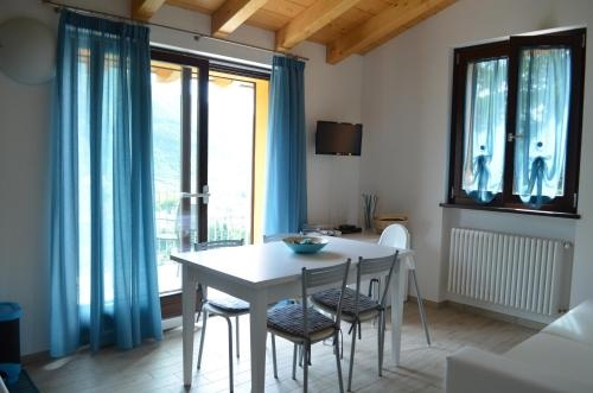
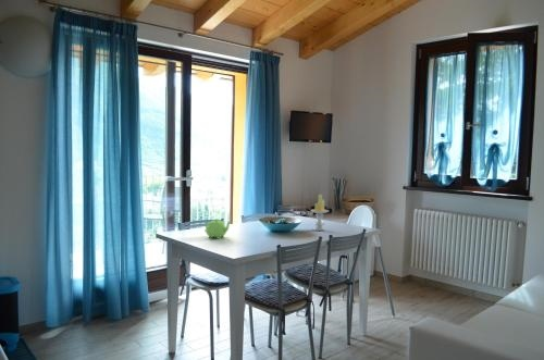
+ candle (319, 211)
+ teapot (218, 227)
